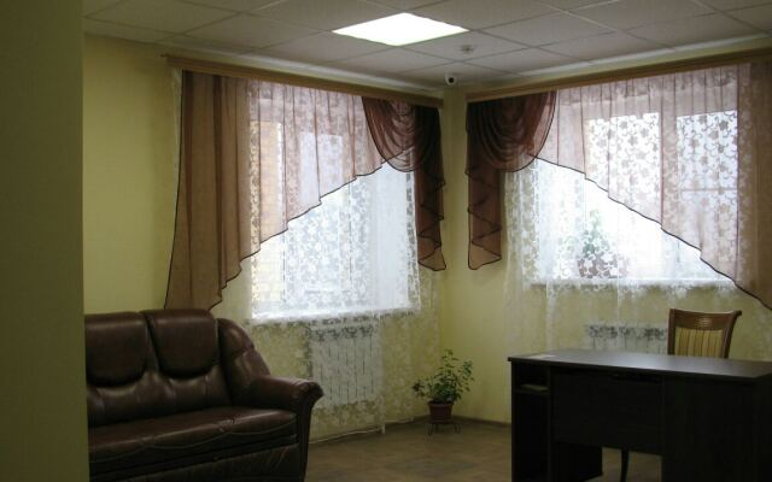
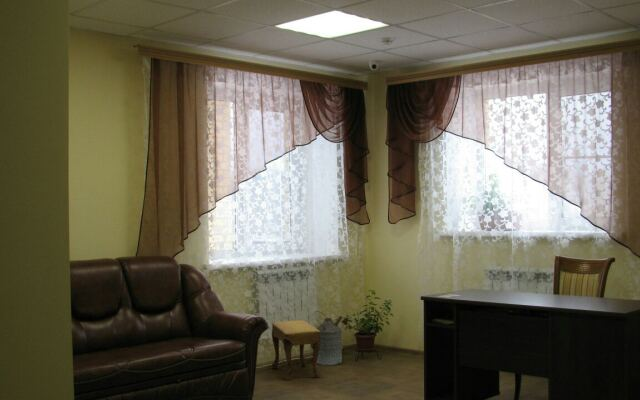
+ footstool (294, 345)
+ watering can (326, 336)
